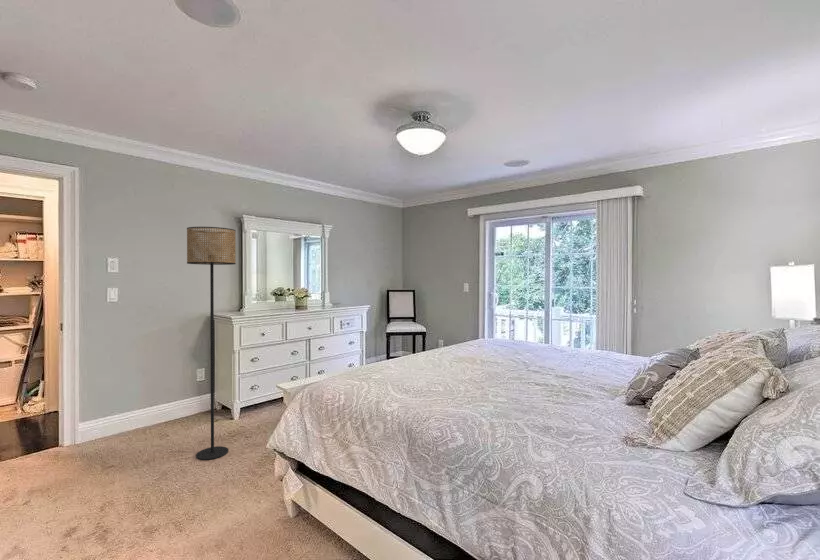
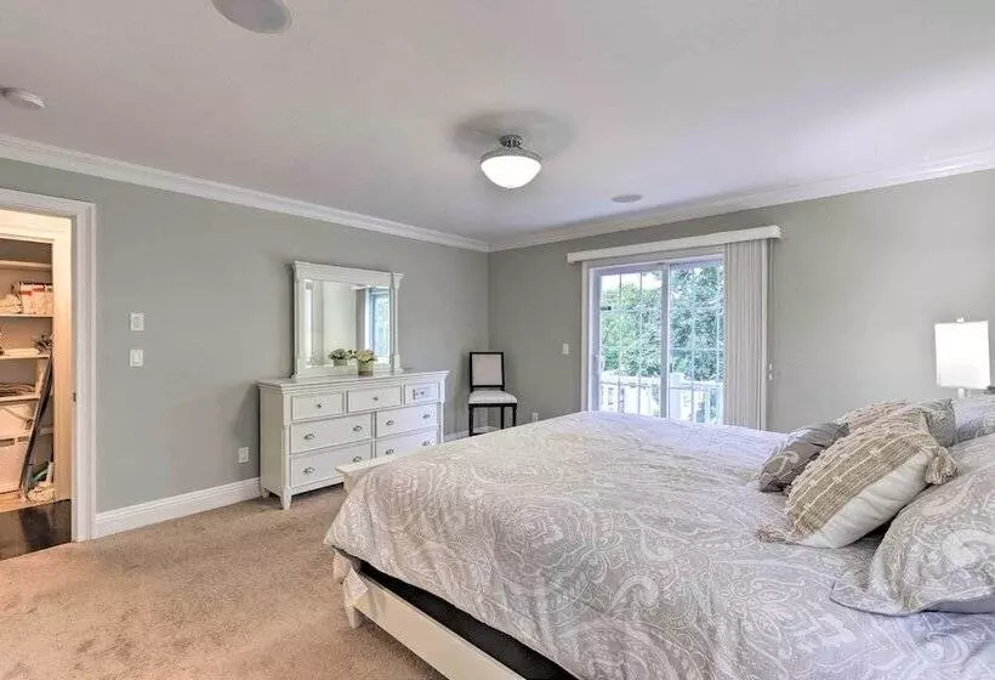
- floor lamp (212, 341)
